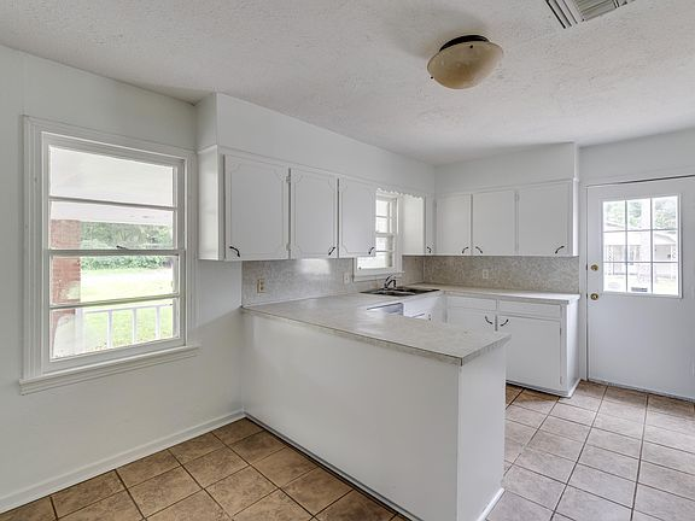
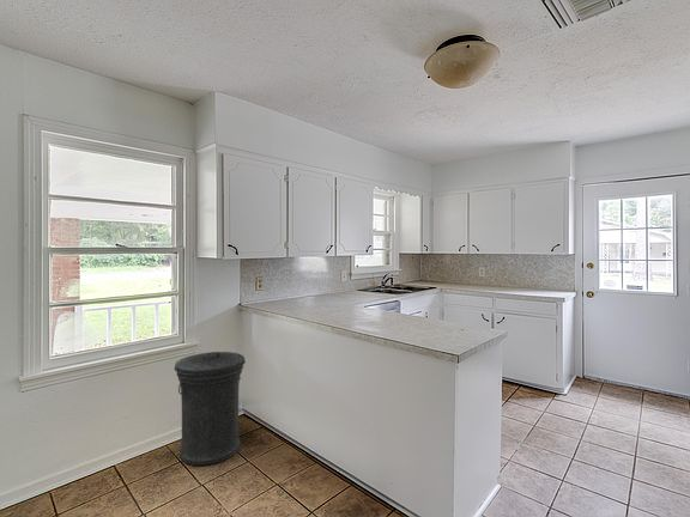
+ trash can (211, 400)
